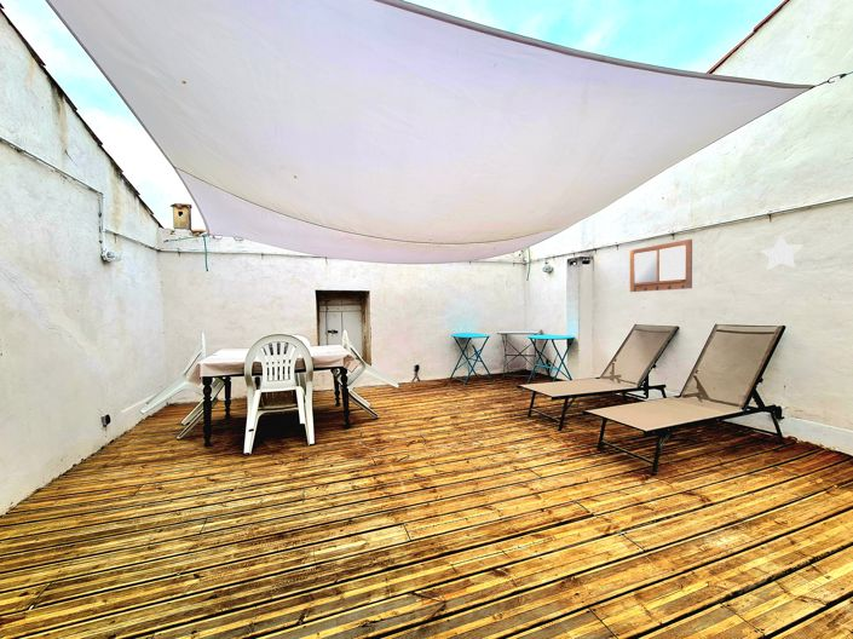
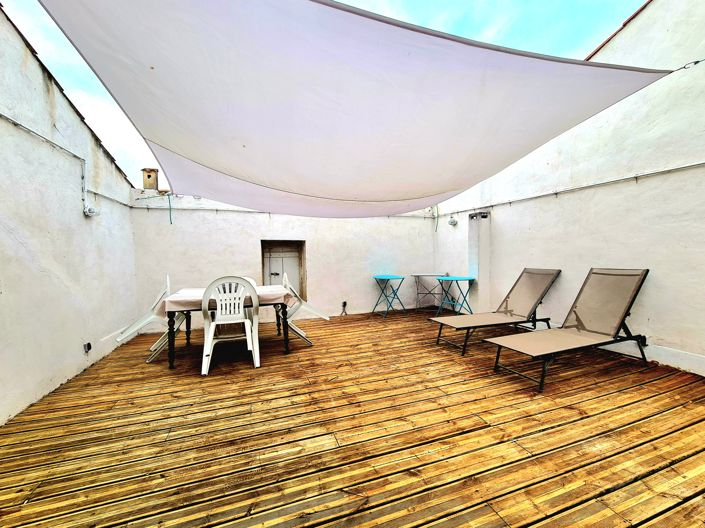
- writing board (656, 267)
- decorative star (780, 252)
